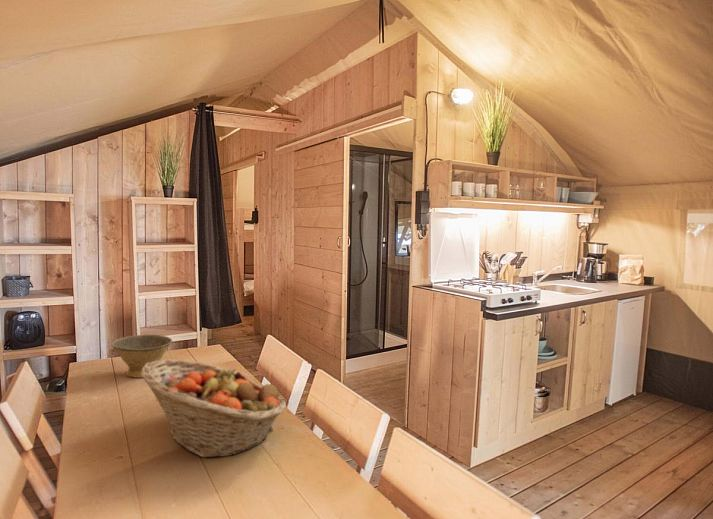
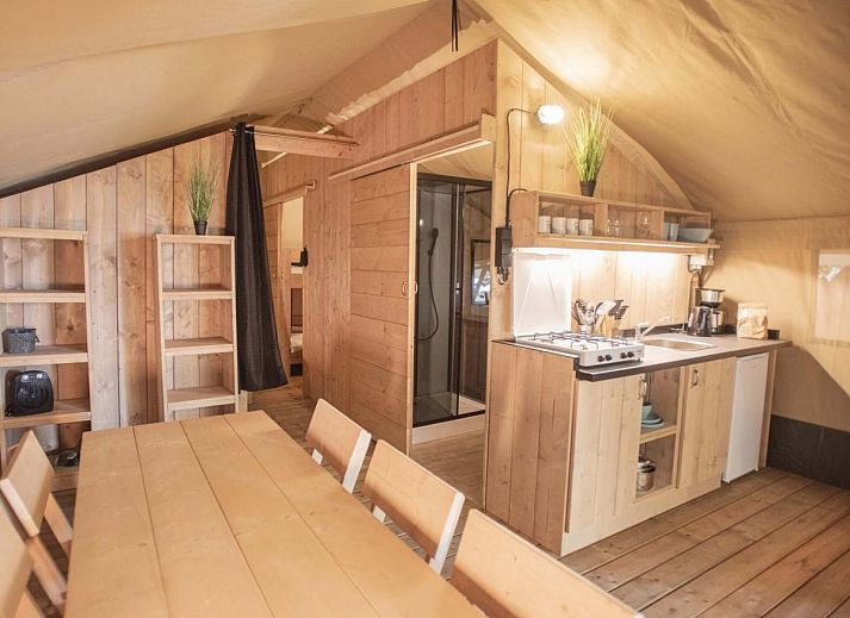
- fruit basket (214, 398)
- bowl (143, 356)
